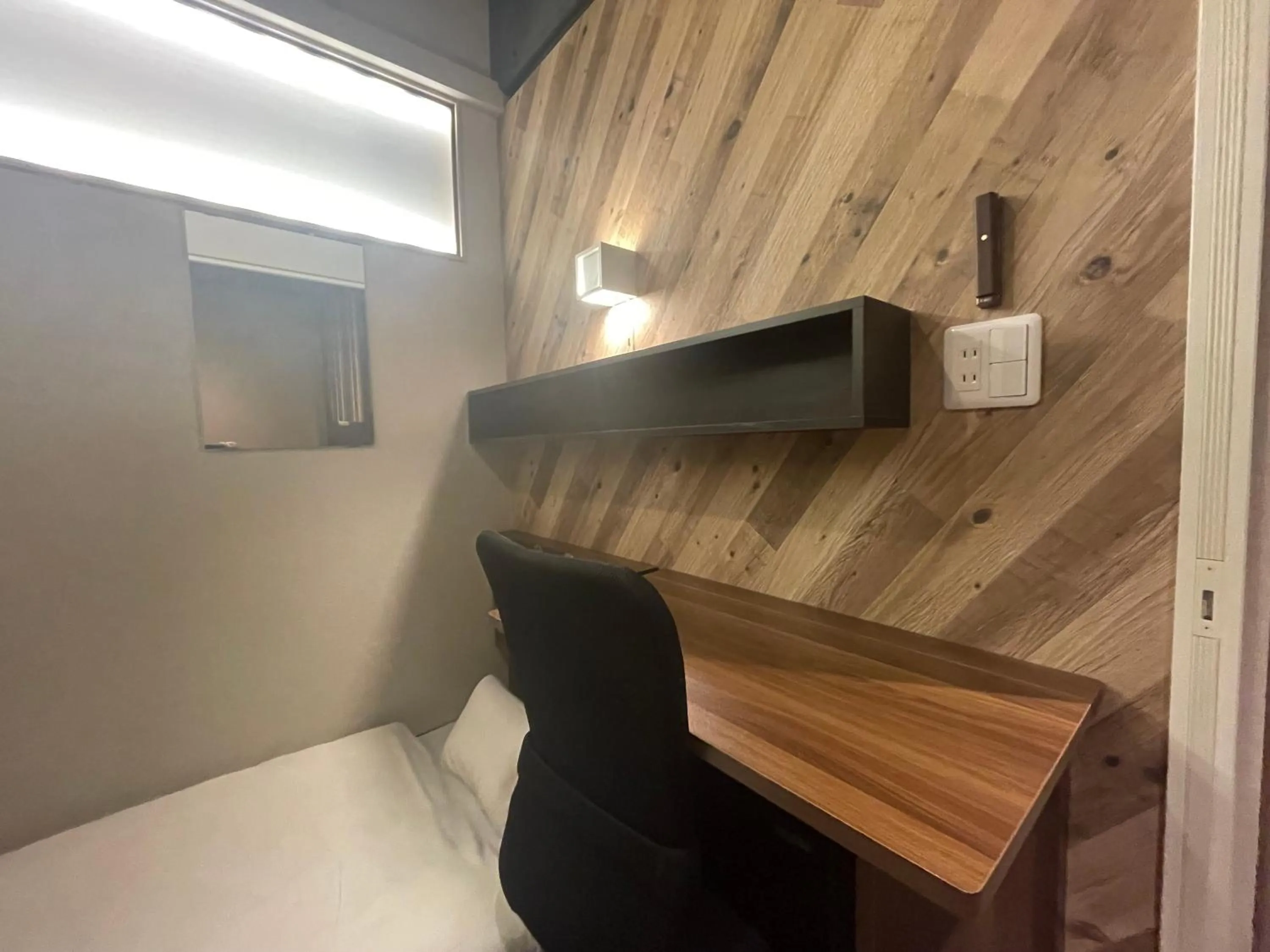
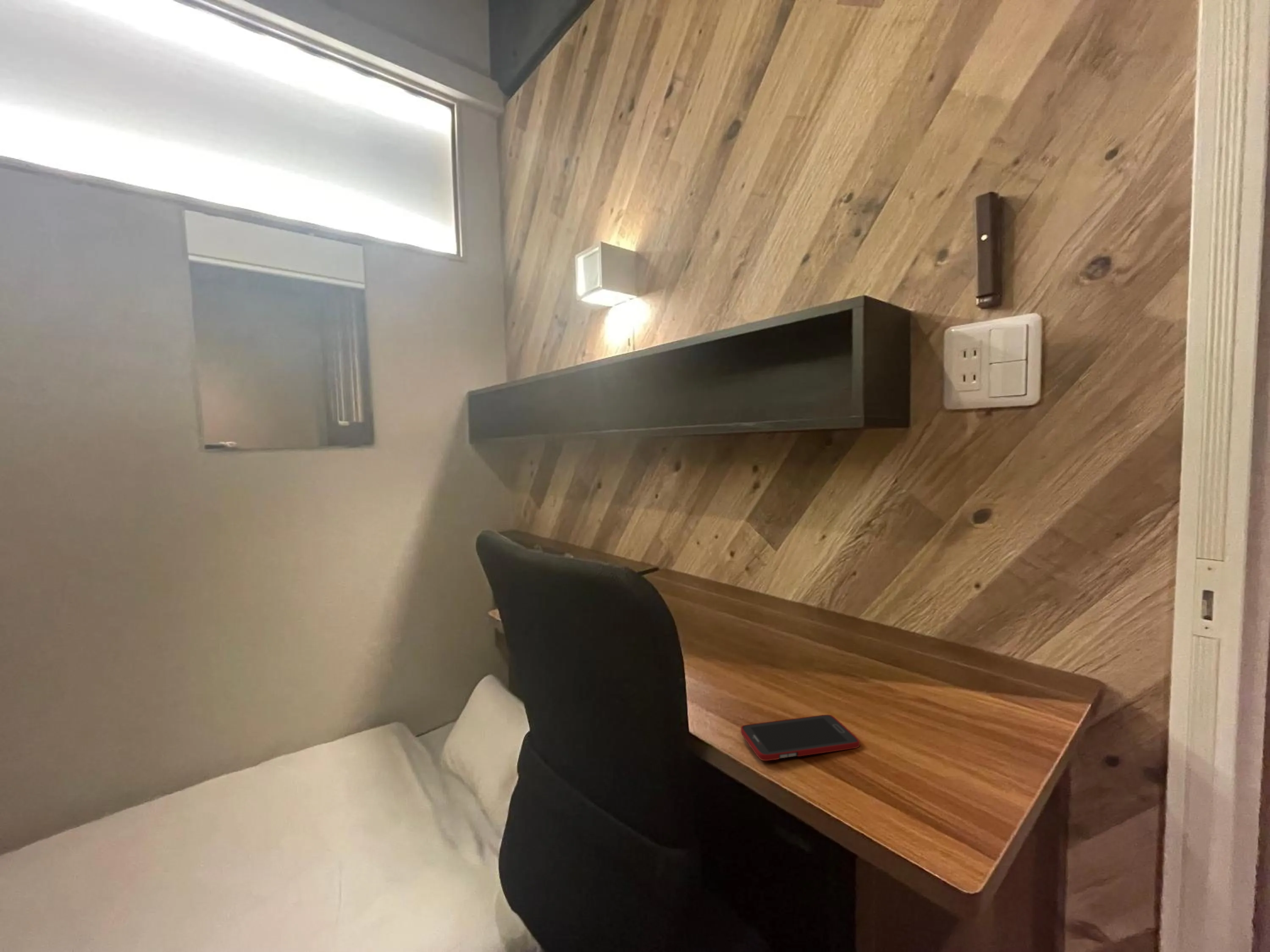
+ cell phone (798, 737)
